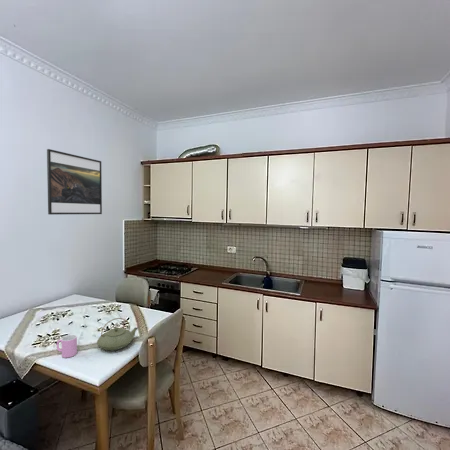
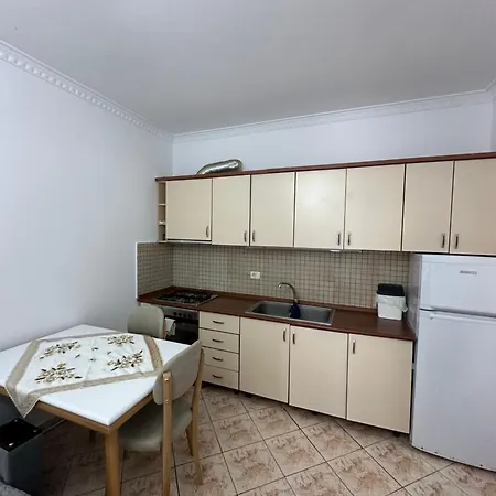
- teapot (118, 331)
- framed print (77, 185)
- cup (66, 345)
